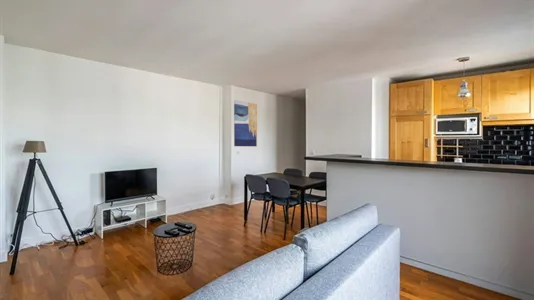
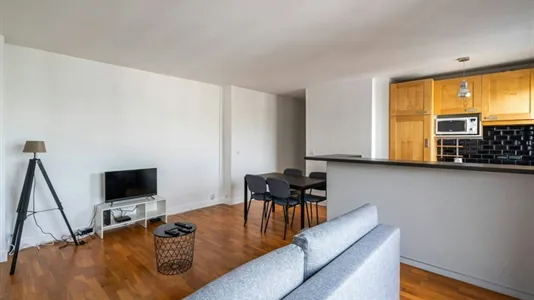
- wall art (246, 124)
